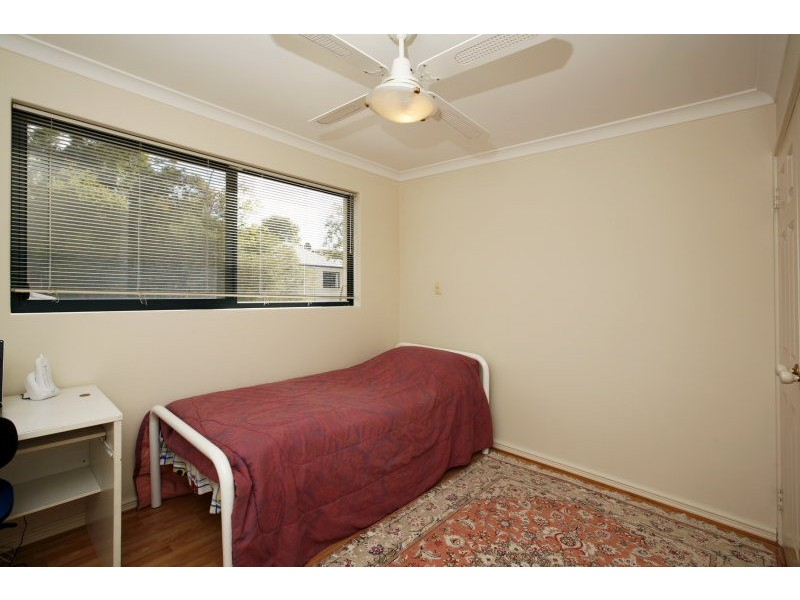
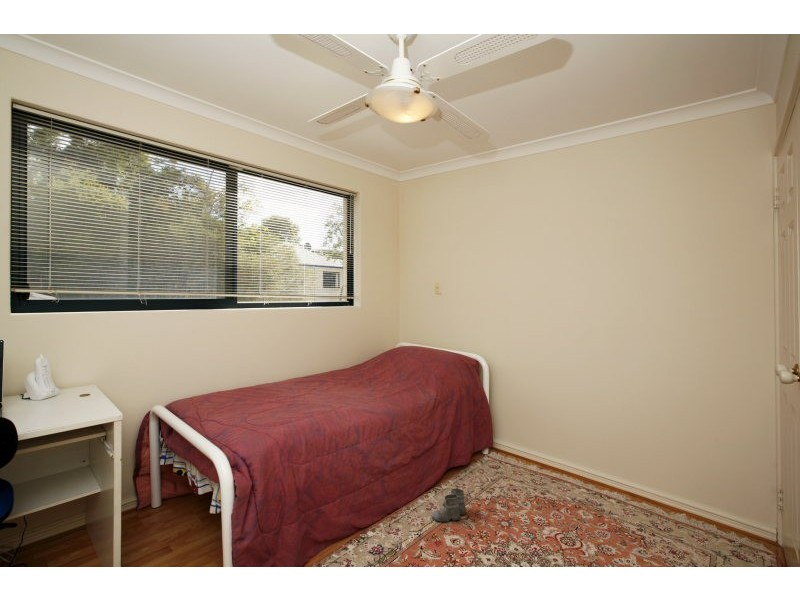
+ boots (450, 502)
